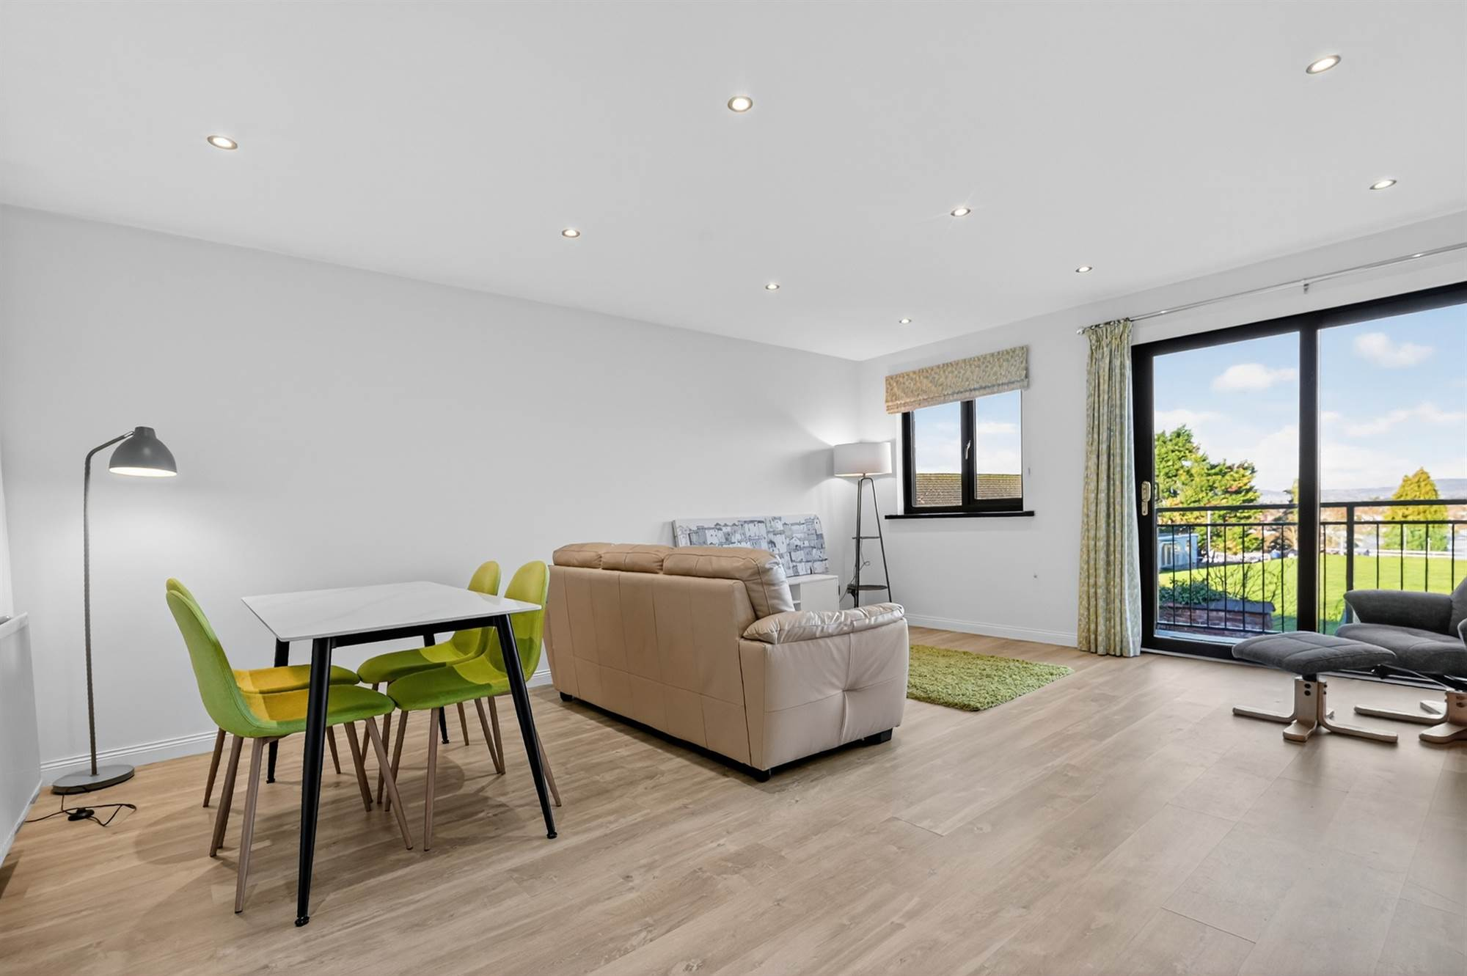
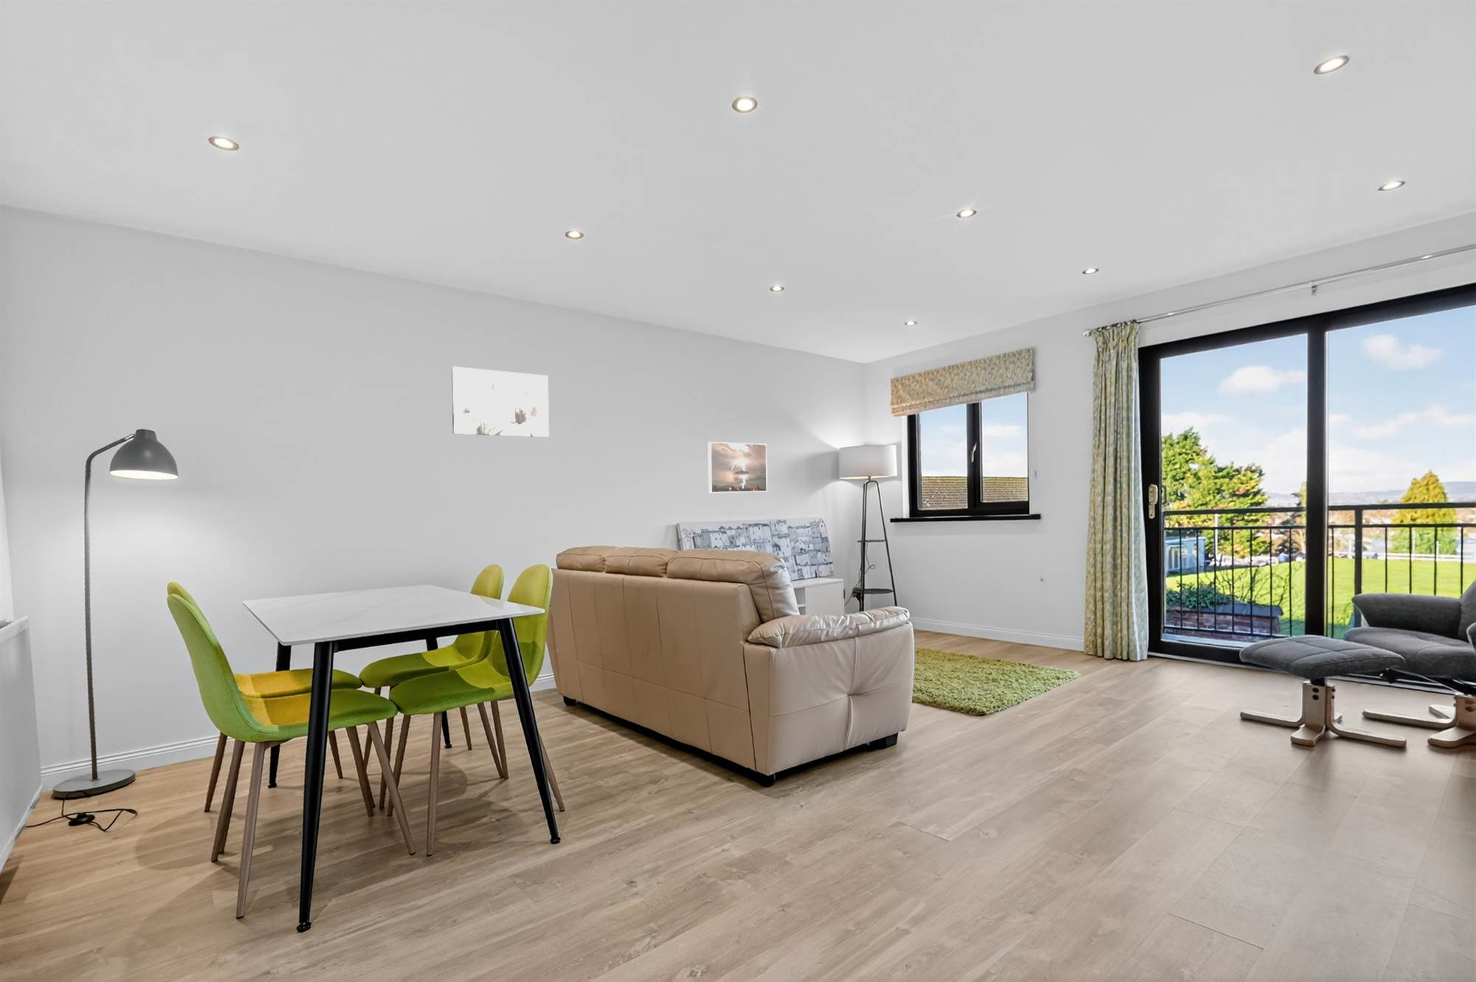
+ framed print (739, 467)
+ wall art (502, 403)
